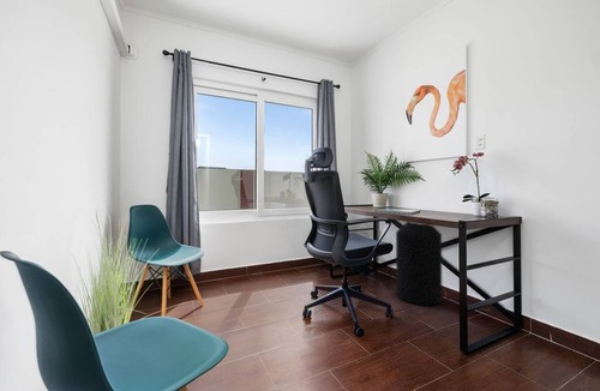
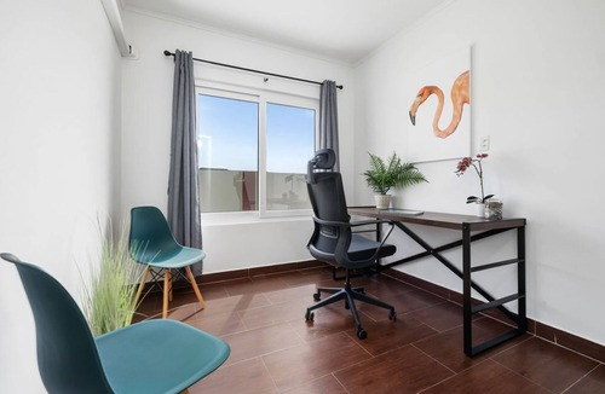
- trash can (418, 259)
